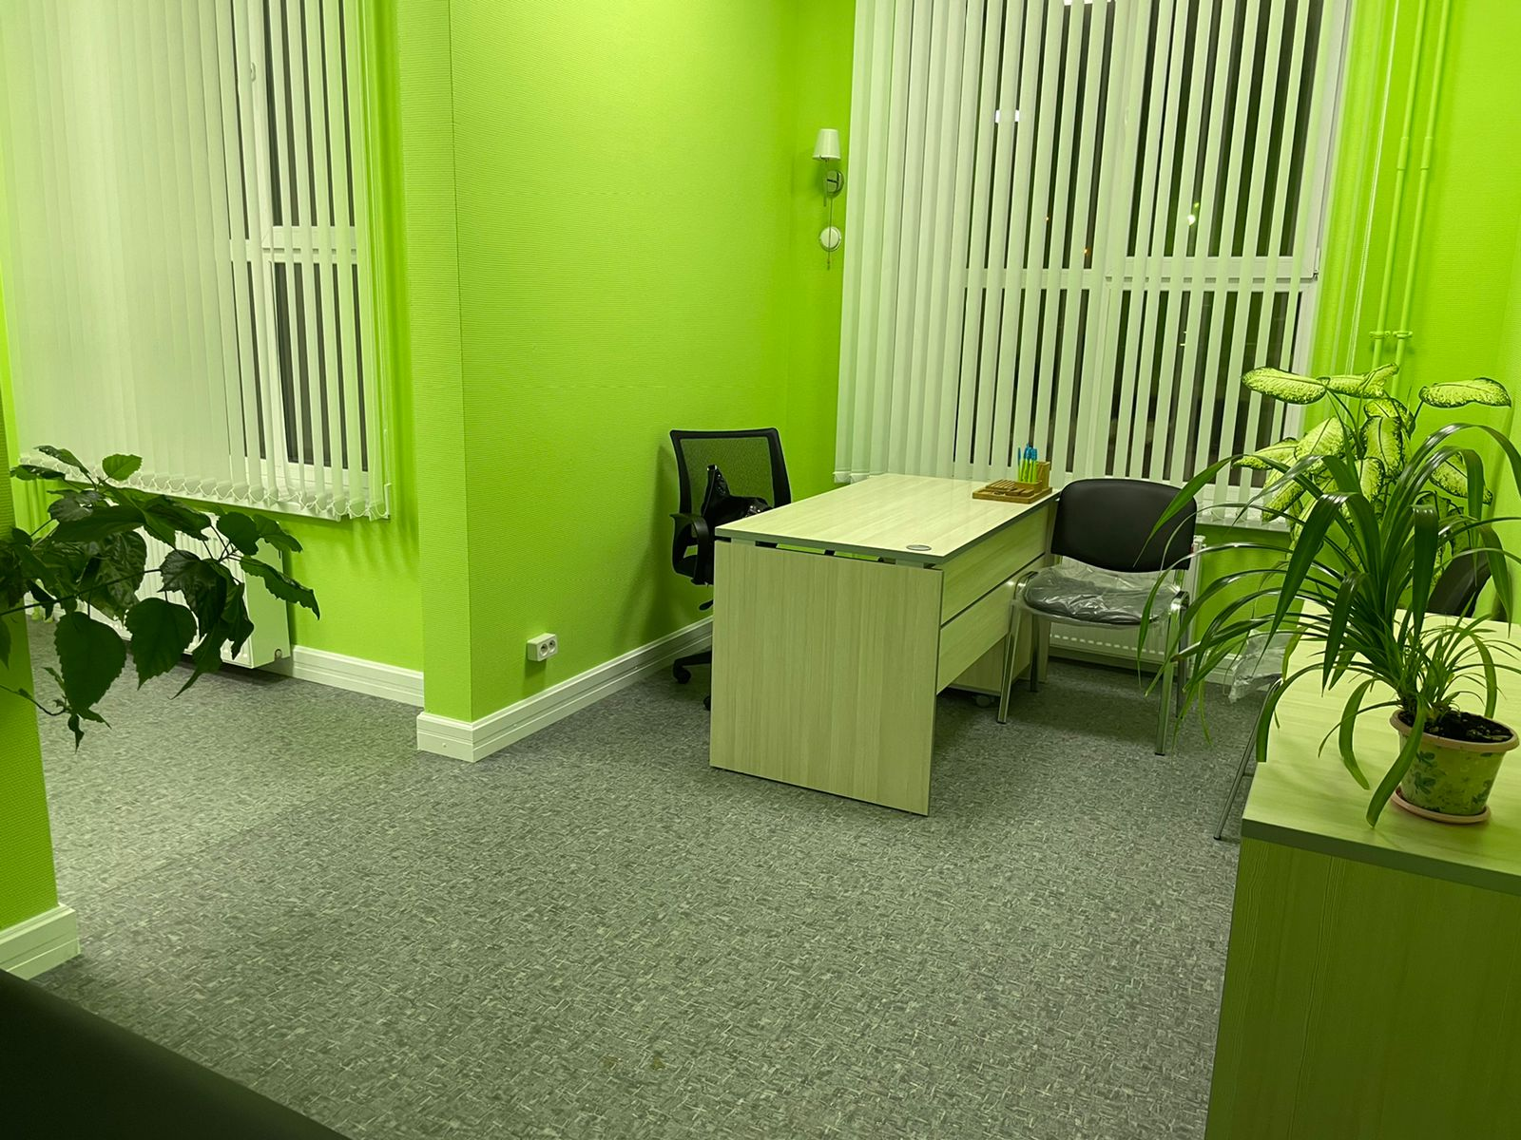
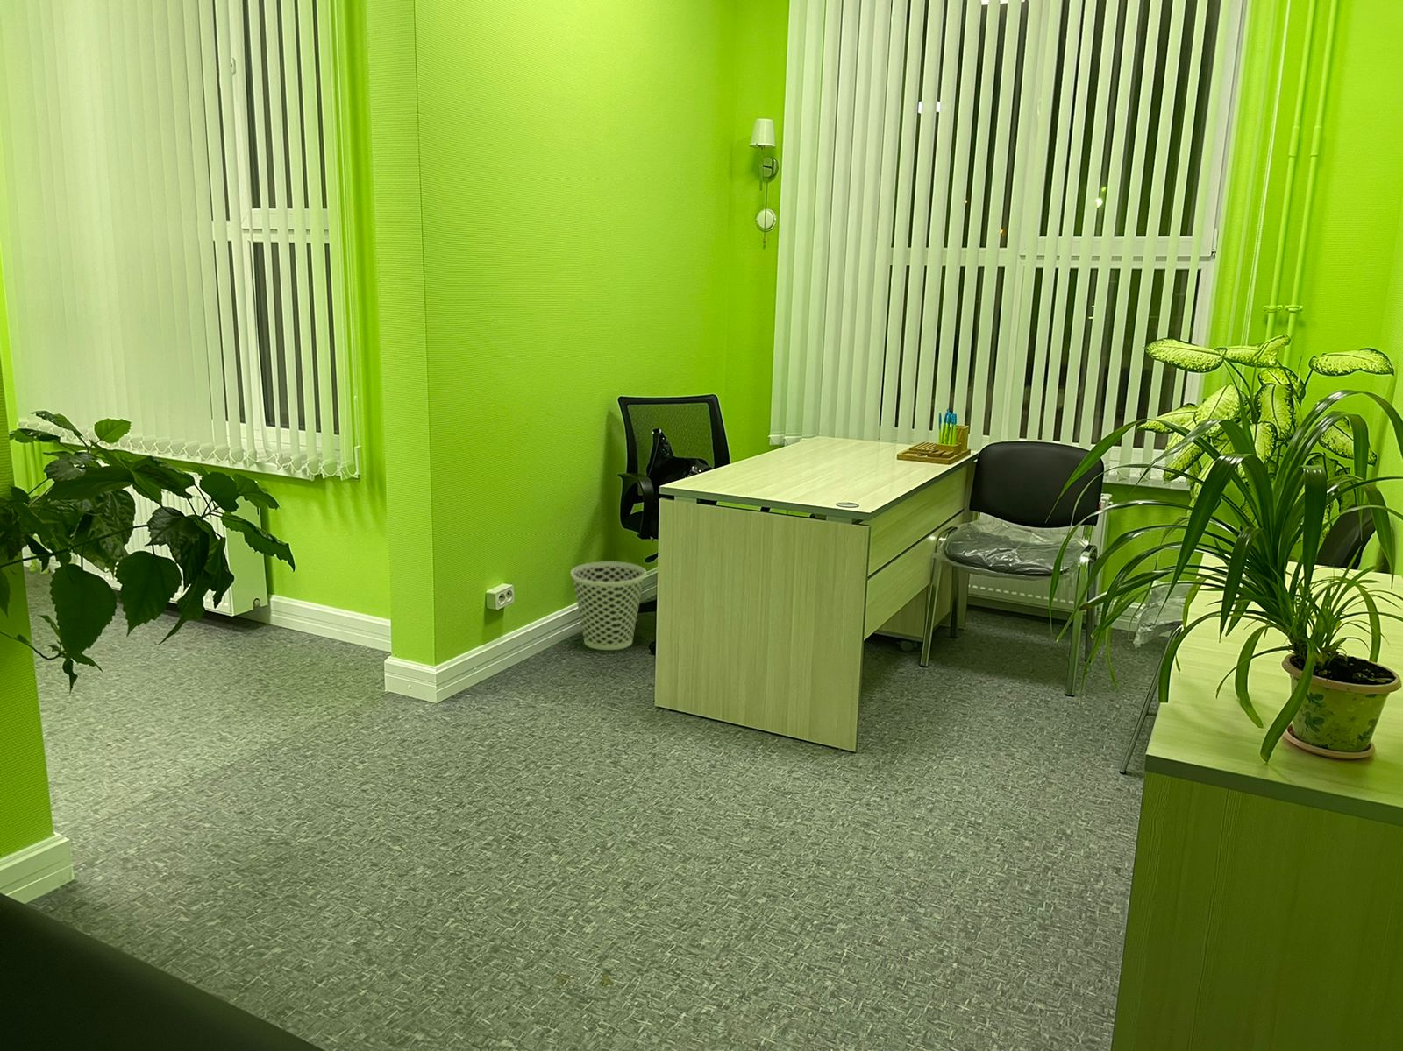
+ wastebasket (608, 607)
